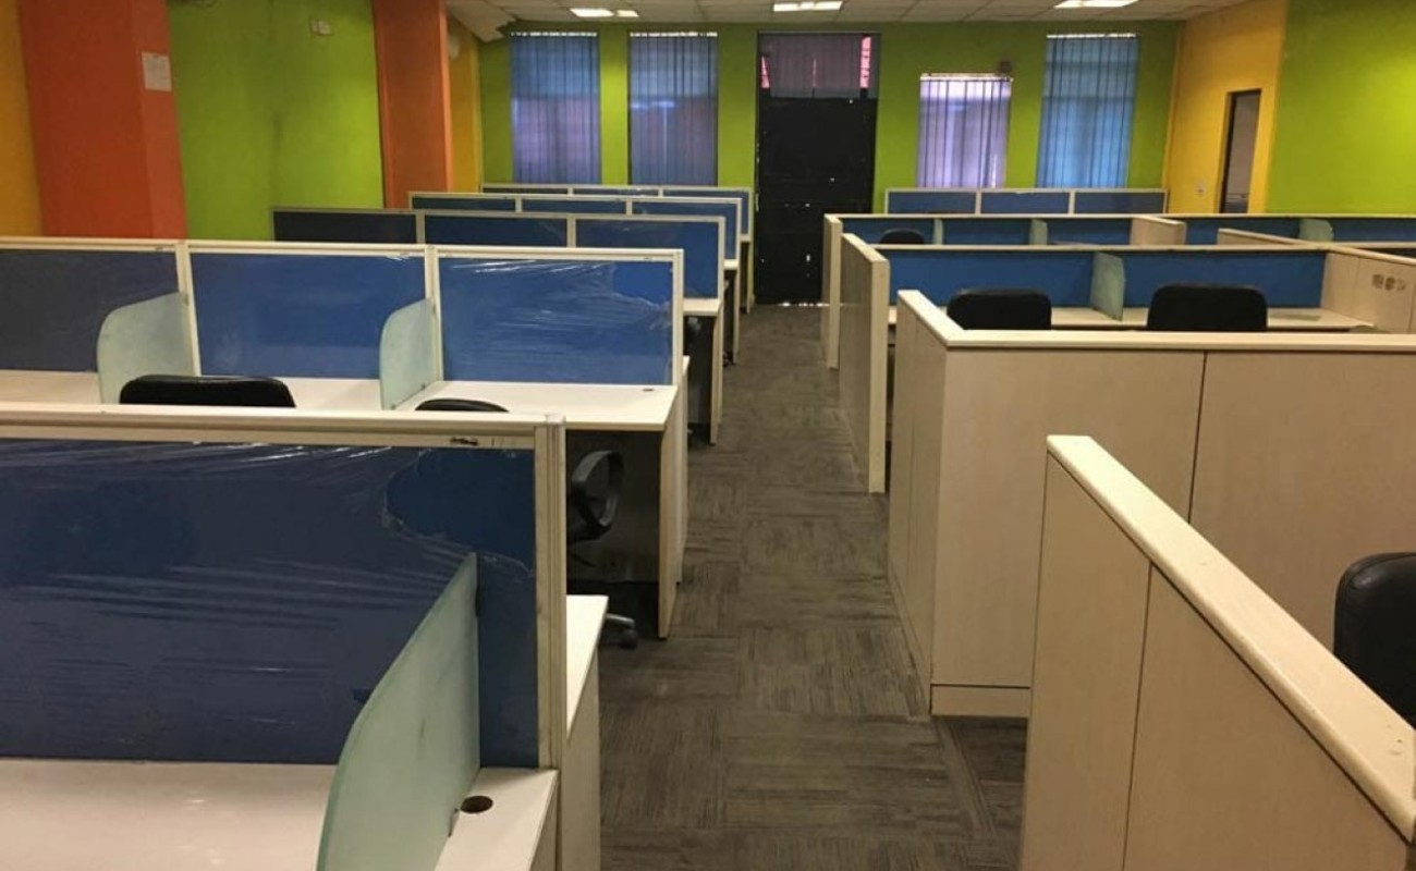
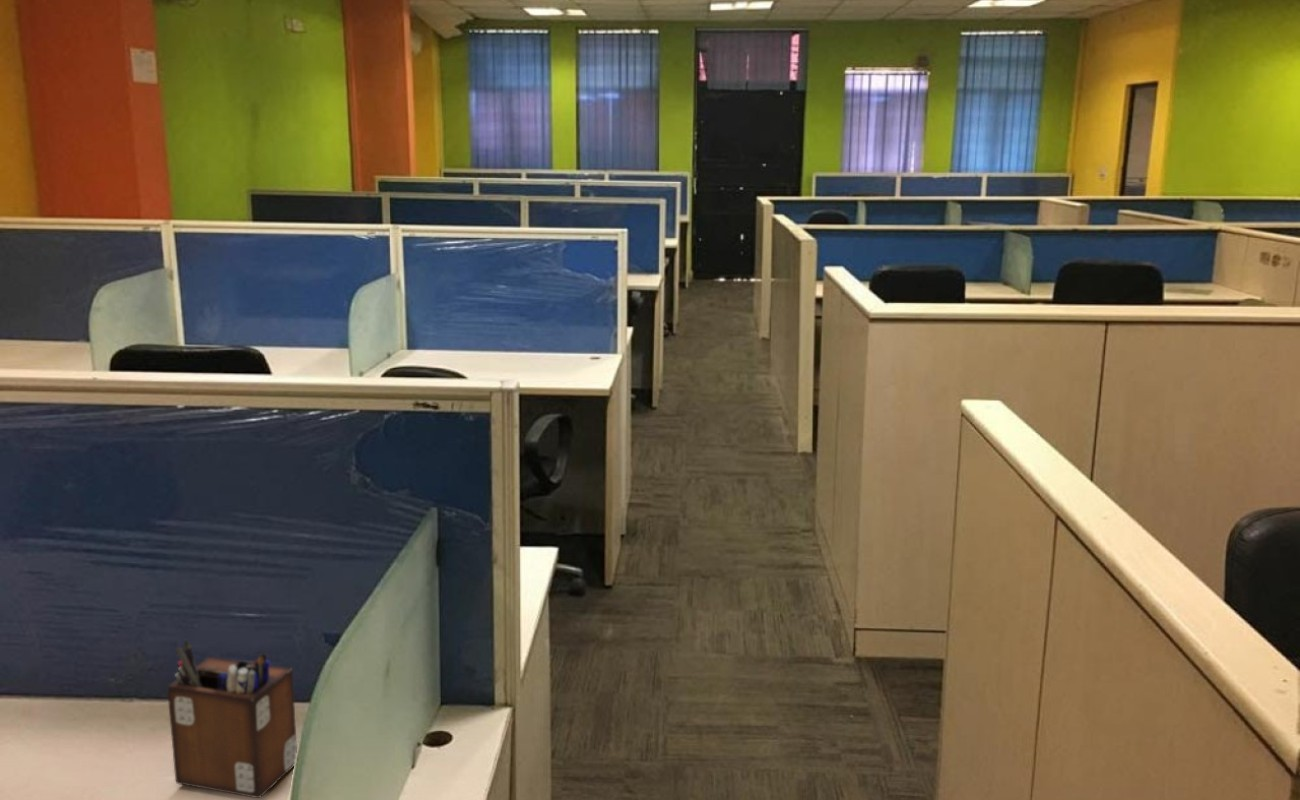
+ desk organizer (232, 707)
